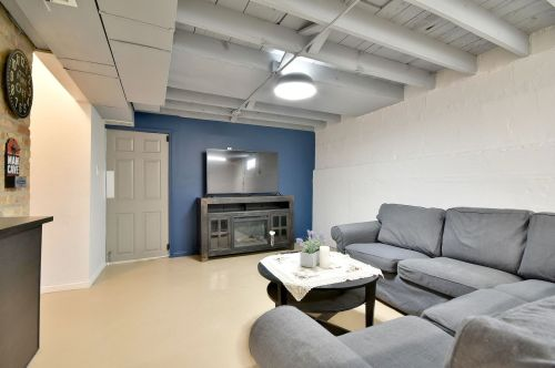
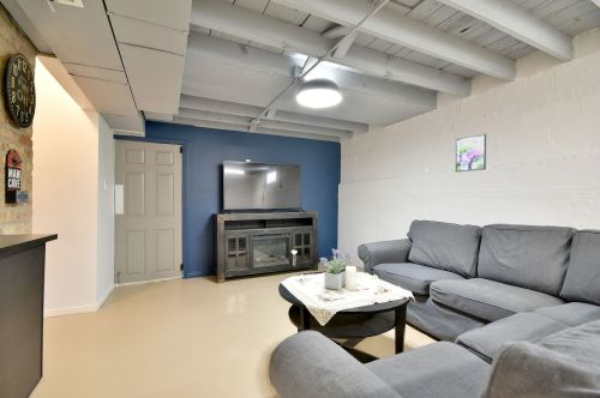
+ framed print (469, 153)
